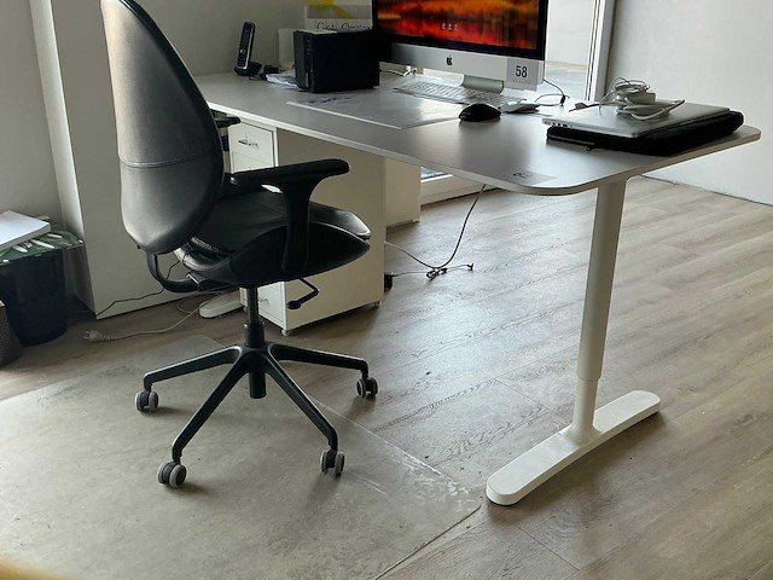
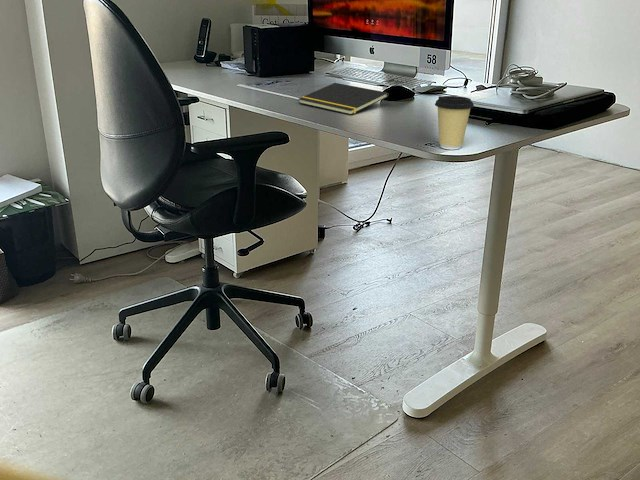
+ notepad (342, 97)
+ coffee cup (452, 122)
